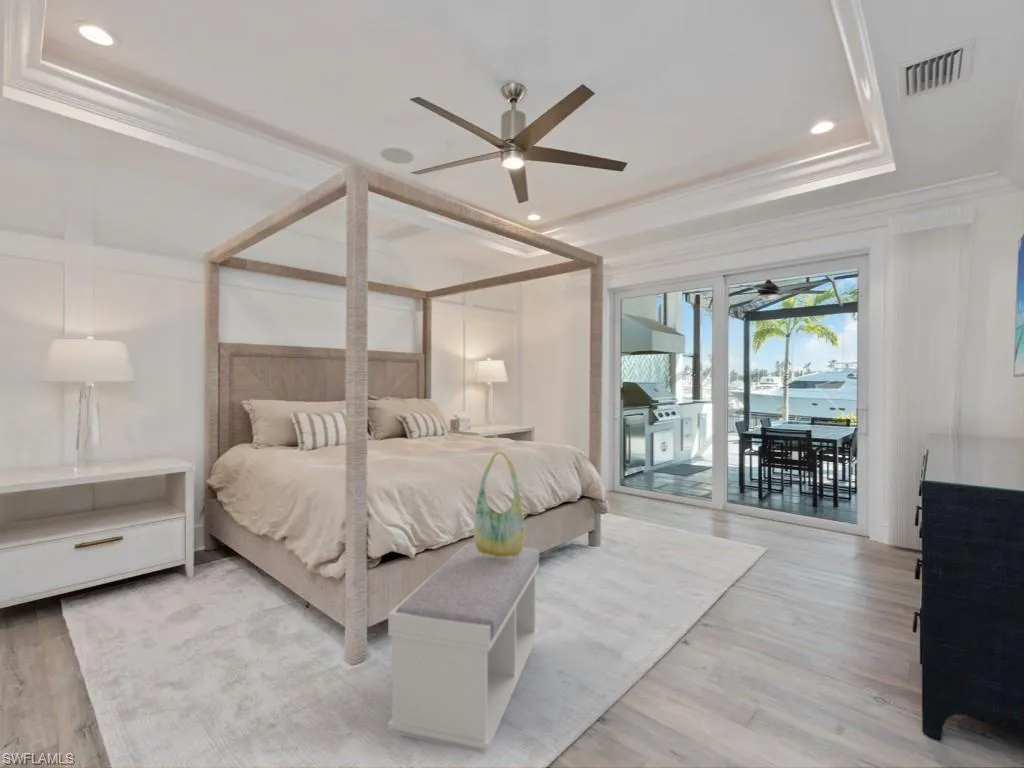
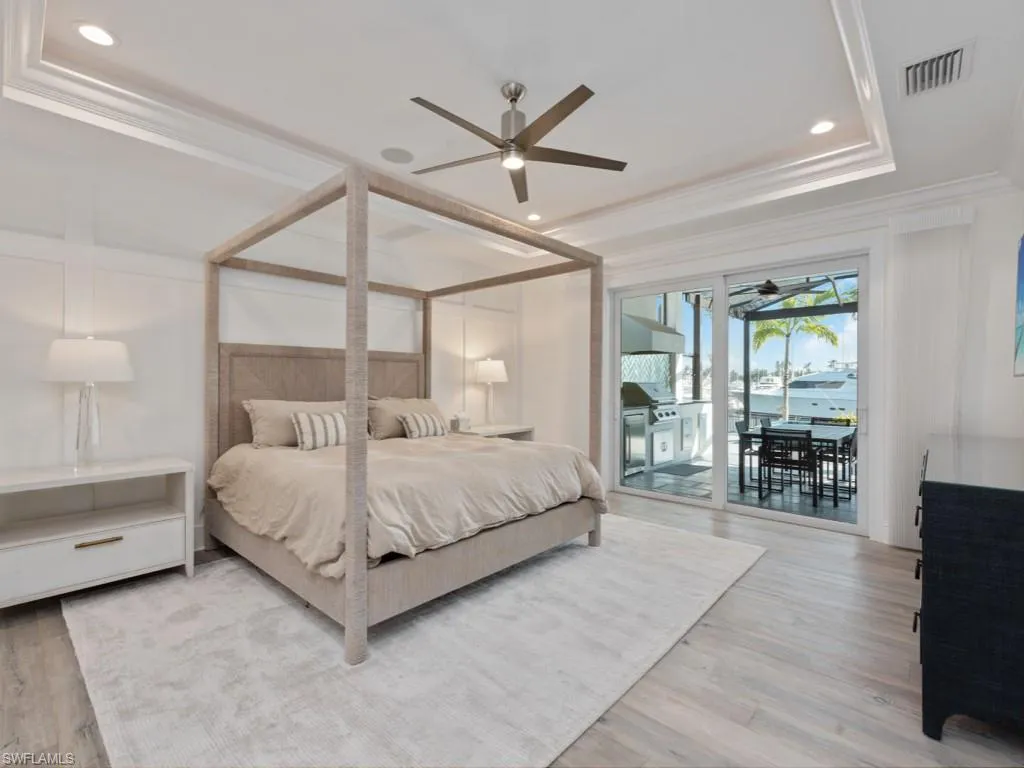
- tote bag (495, 511)
- bench (476, 628)
